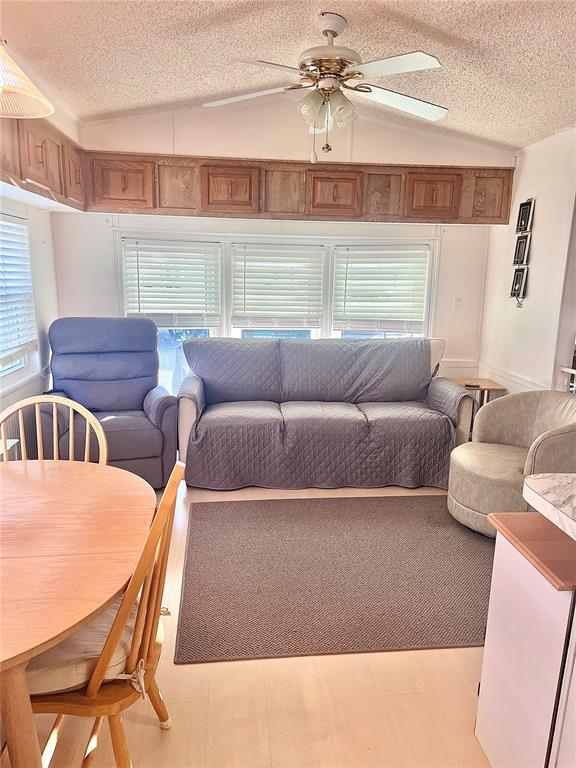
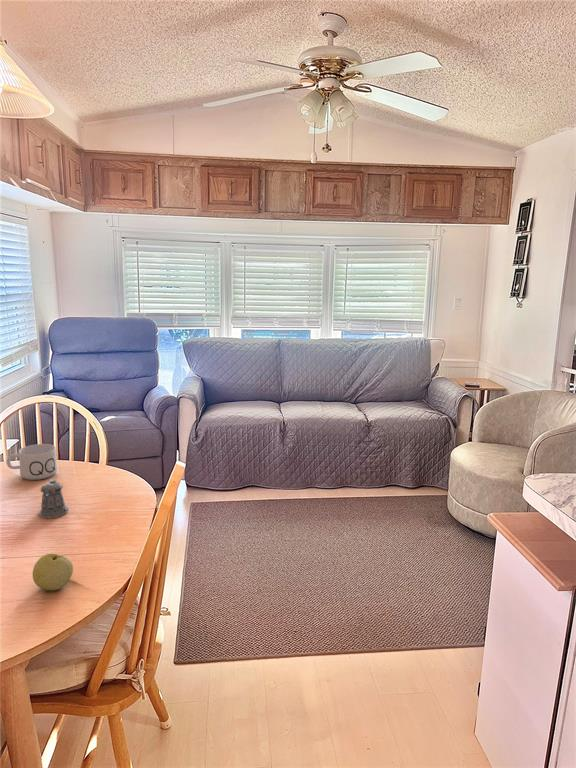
+ mug (31, 462)
+ apple (52, 571)
+ pepper shaker (51, 498)
